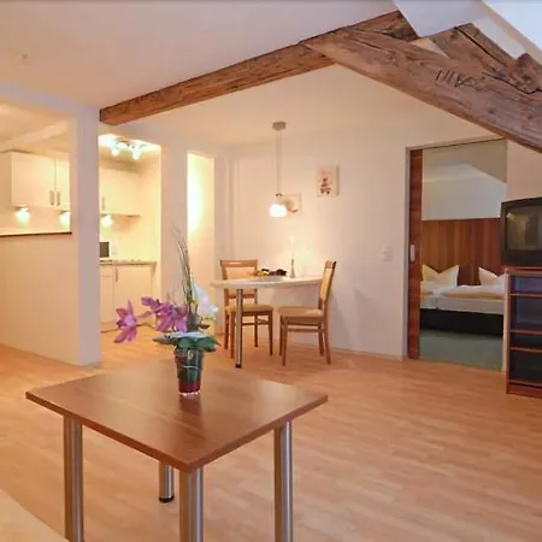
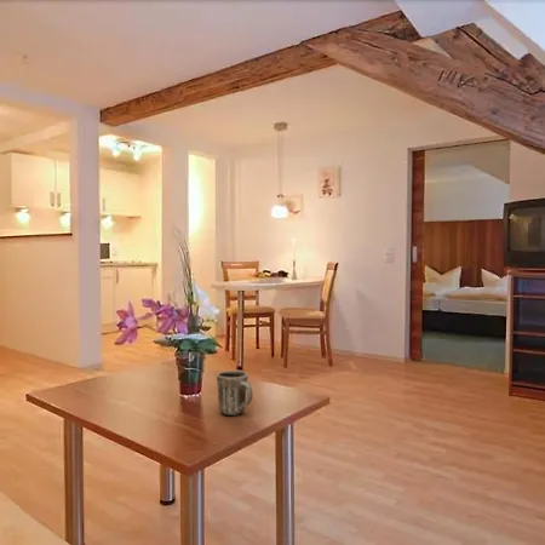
+ mug (236, 392)
